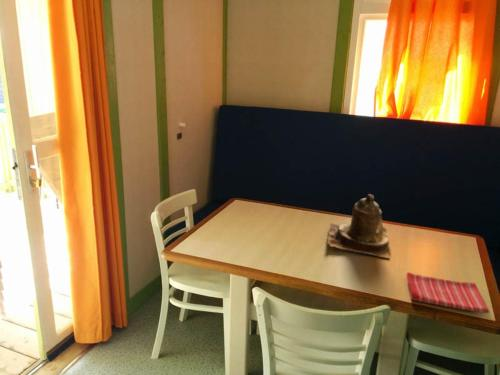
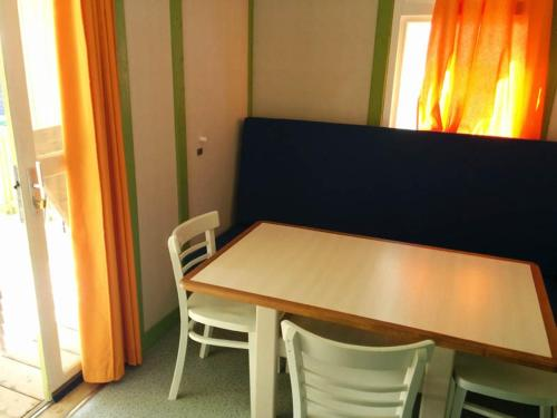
- dish towel (444, 291)
- teapot (360, 219)
